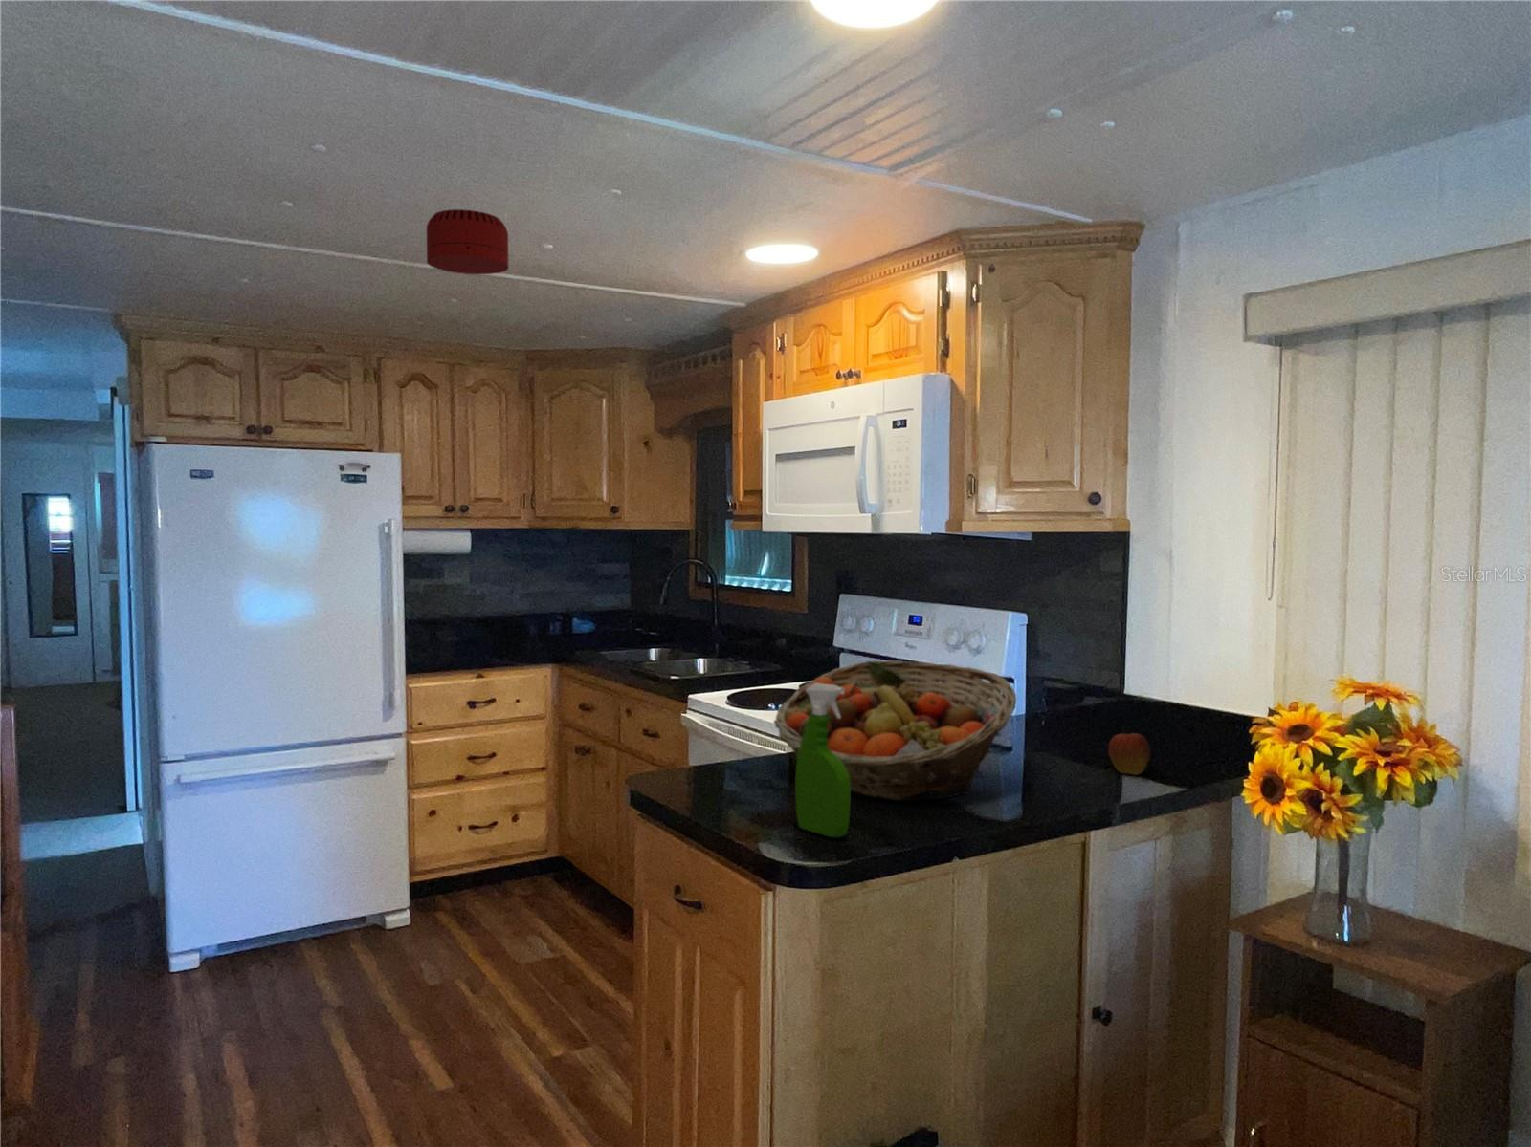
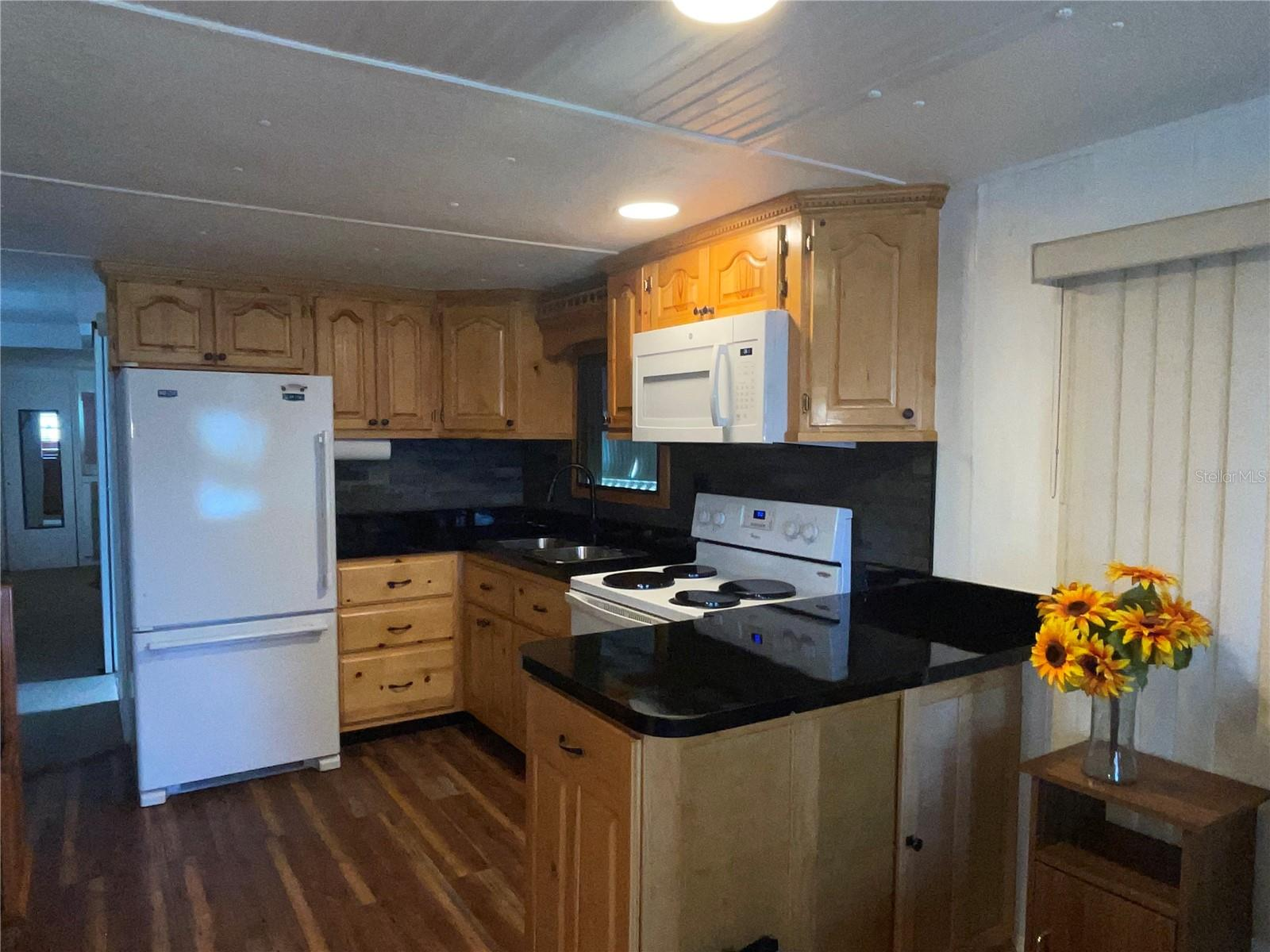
- smoke detector (467, 241)
- fruit basket (892, 724)
- apple (1130, 749)
- spray bottle (822, 759)
